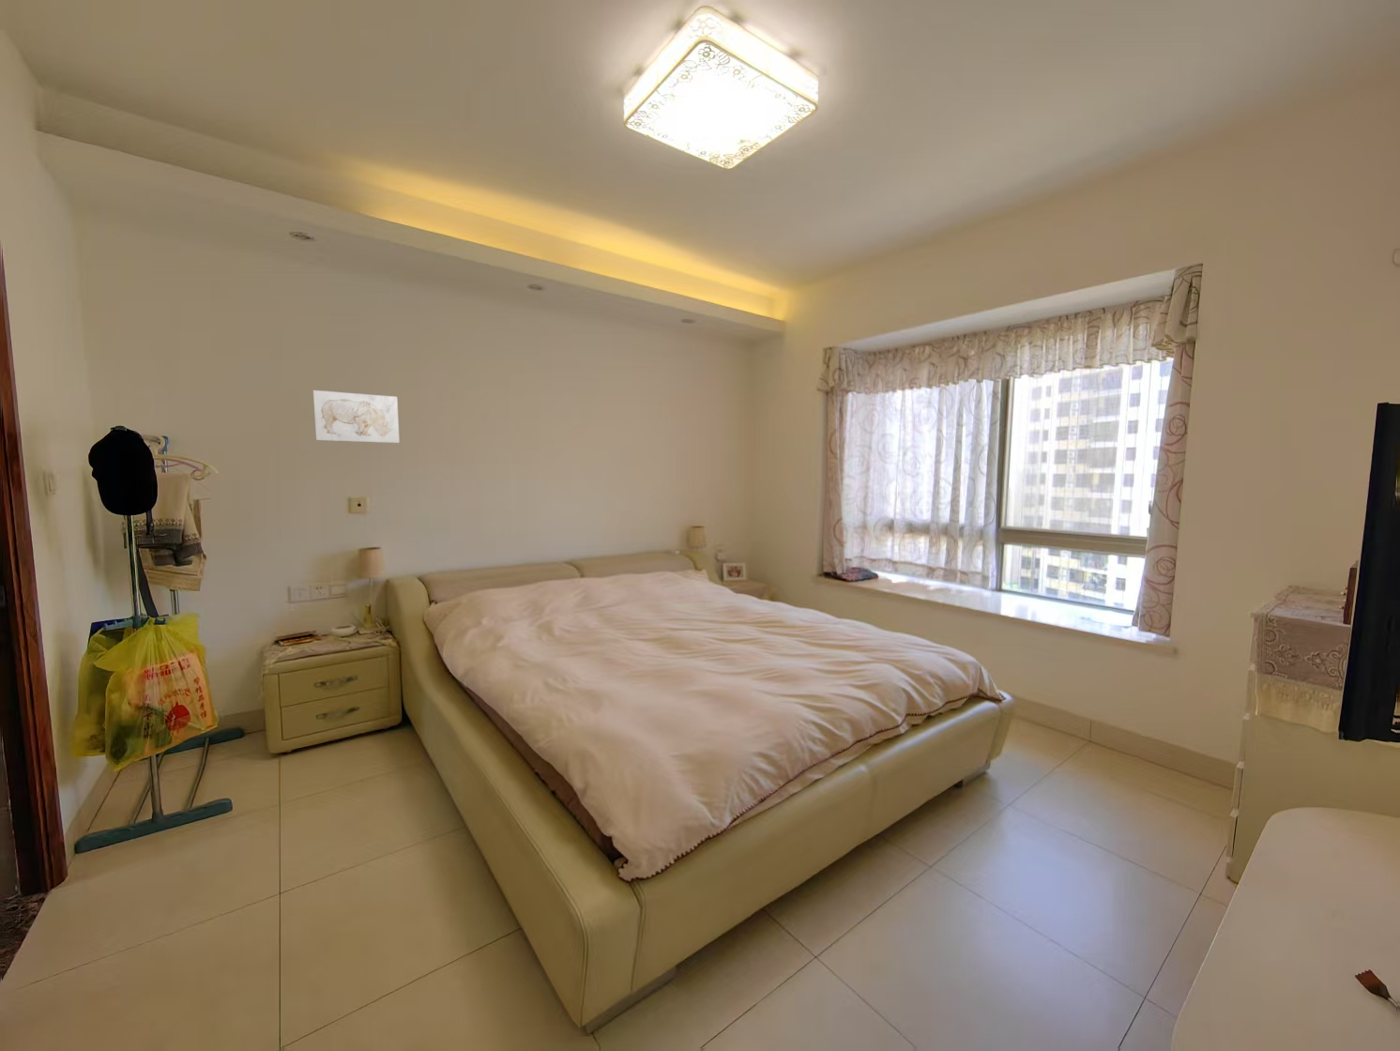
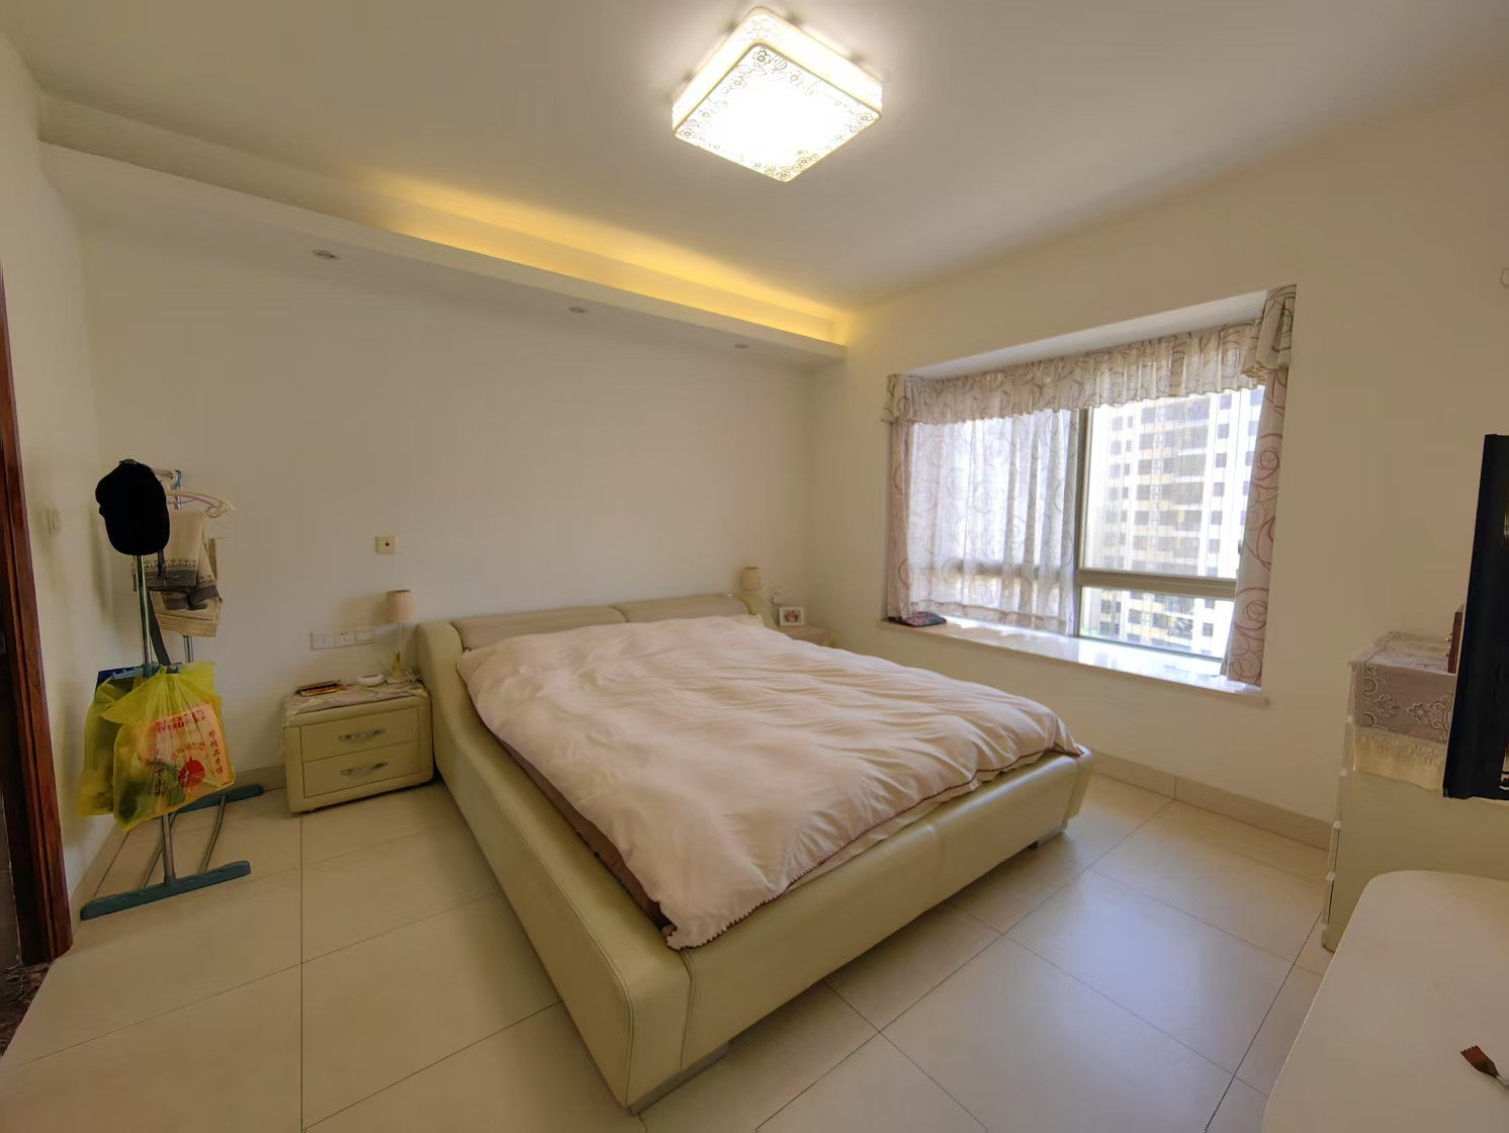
- wall art (358, 417)
